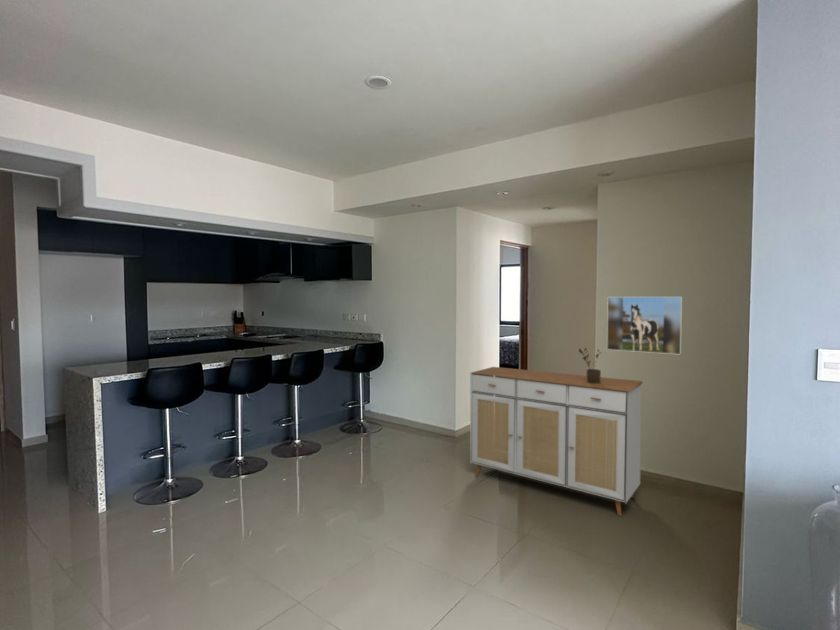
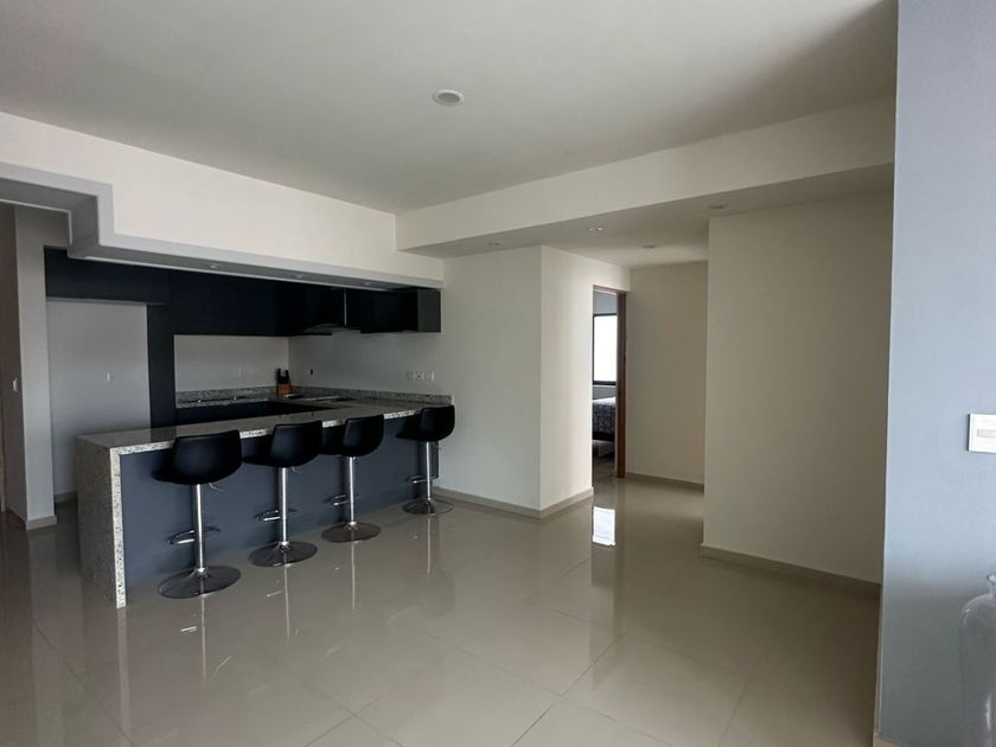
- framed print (642, 324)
- potted plant (593, 364)
- sideboard (549, 431)
